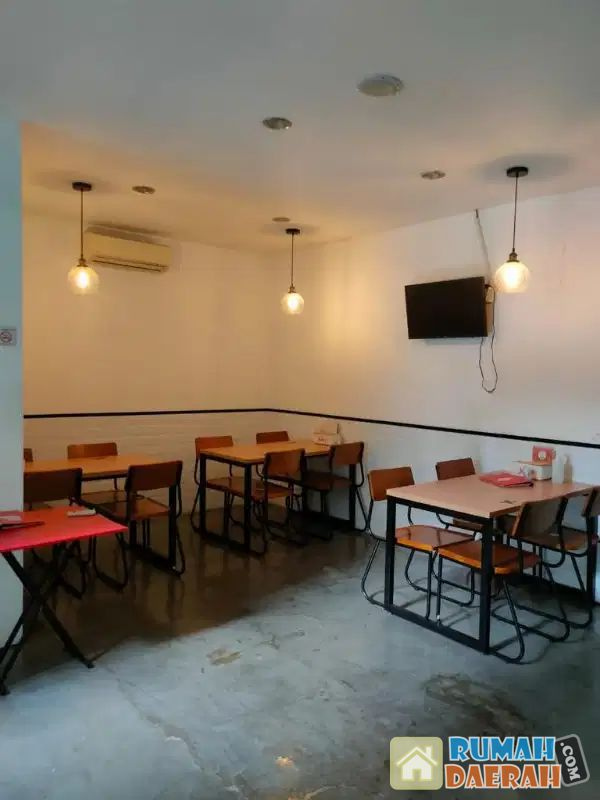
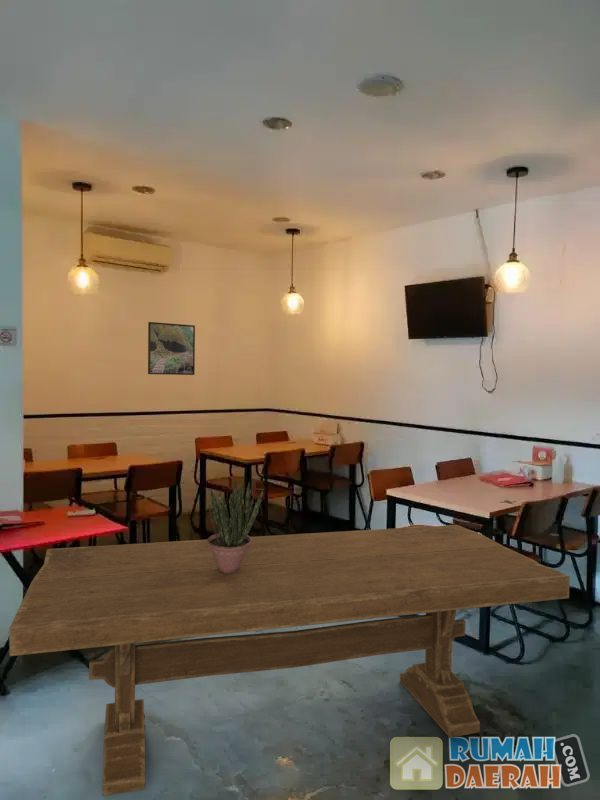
+ dining table (295, 644)
+ potted plant (233, 523)
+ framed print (172, 349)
